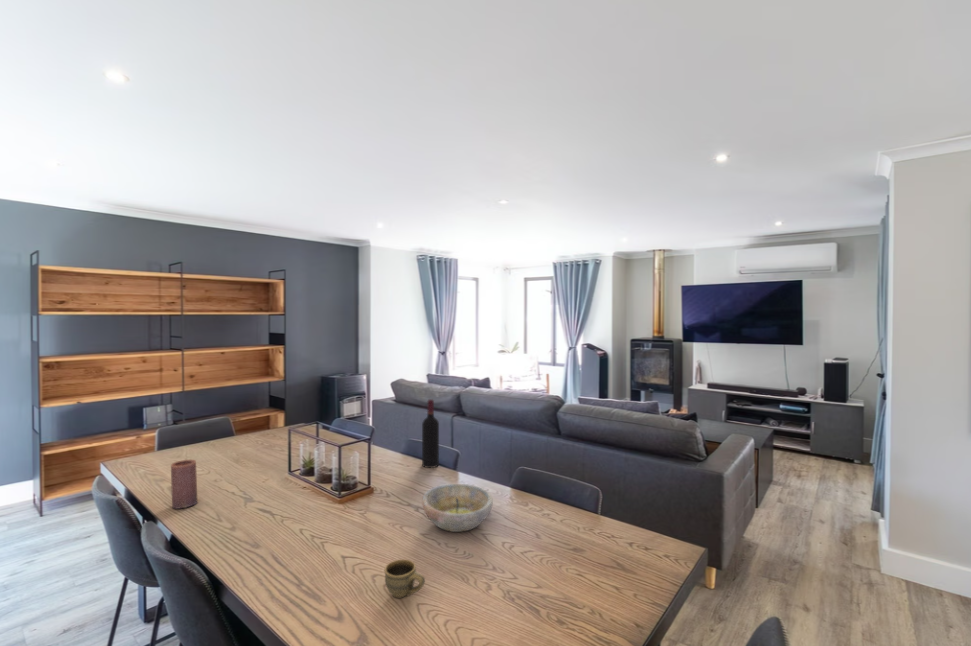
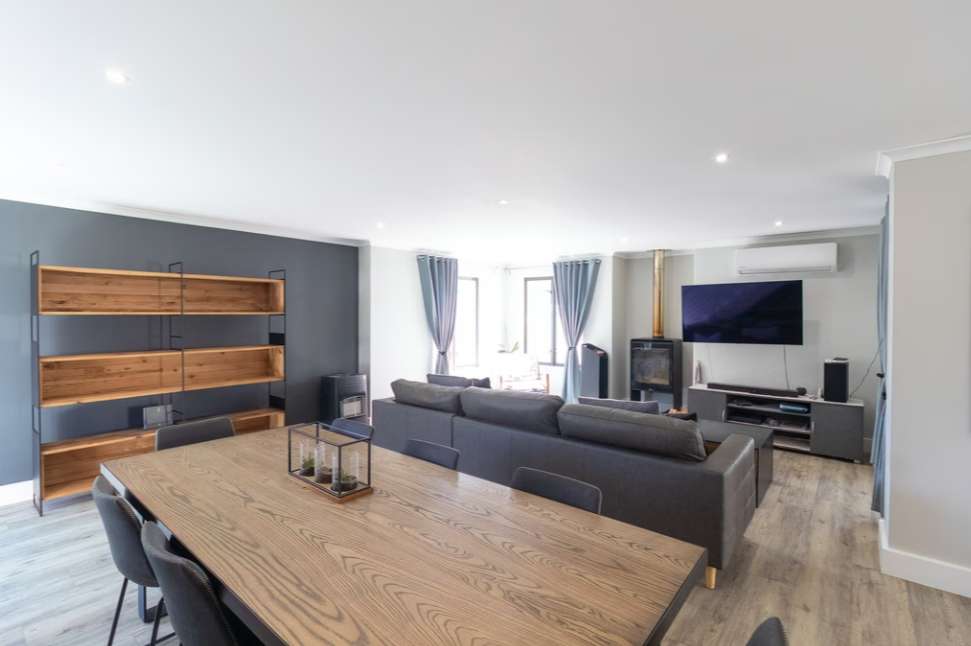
- cup (404, 581)
- bowl (457, 509)
- candle (184, 483)
- wine bottle (430, 432)
